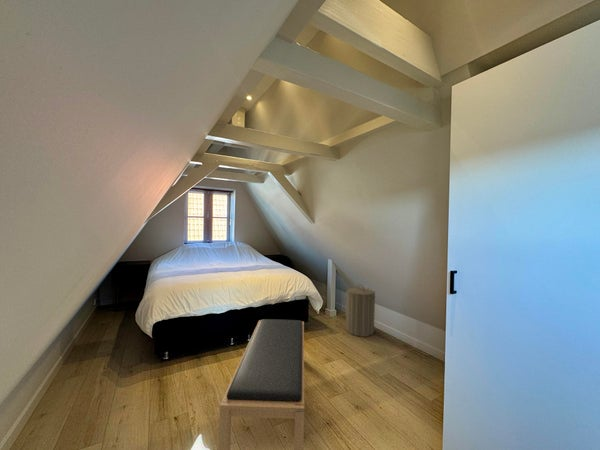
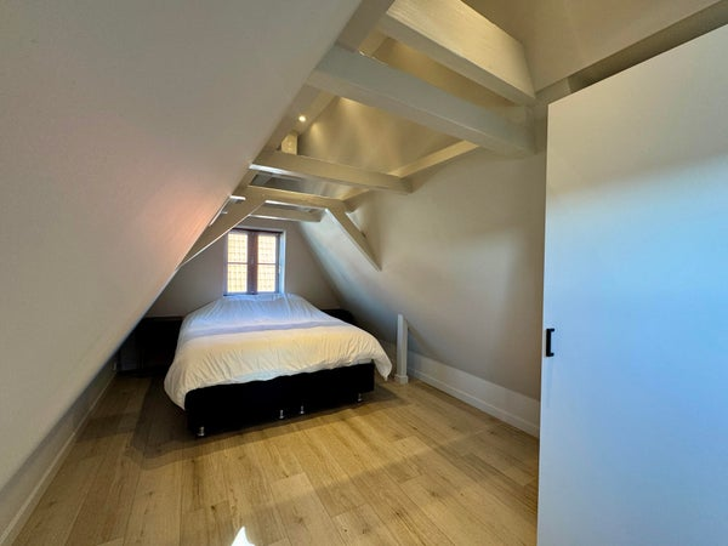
- laundry hamper (360, 307)
- bench (274, 372)
